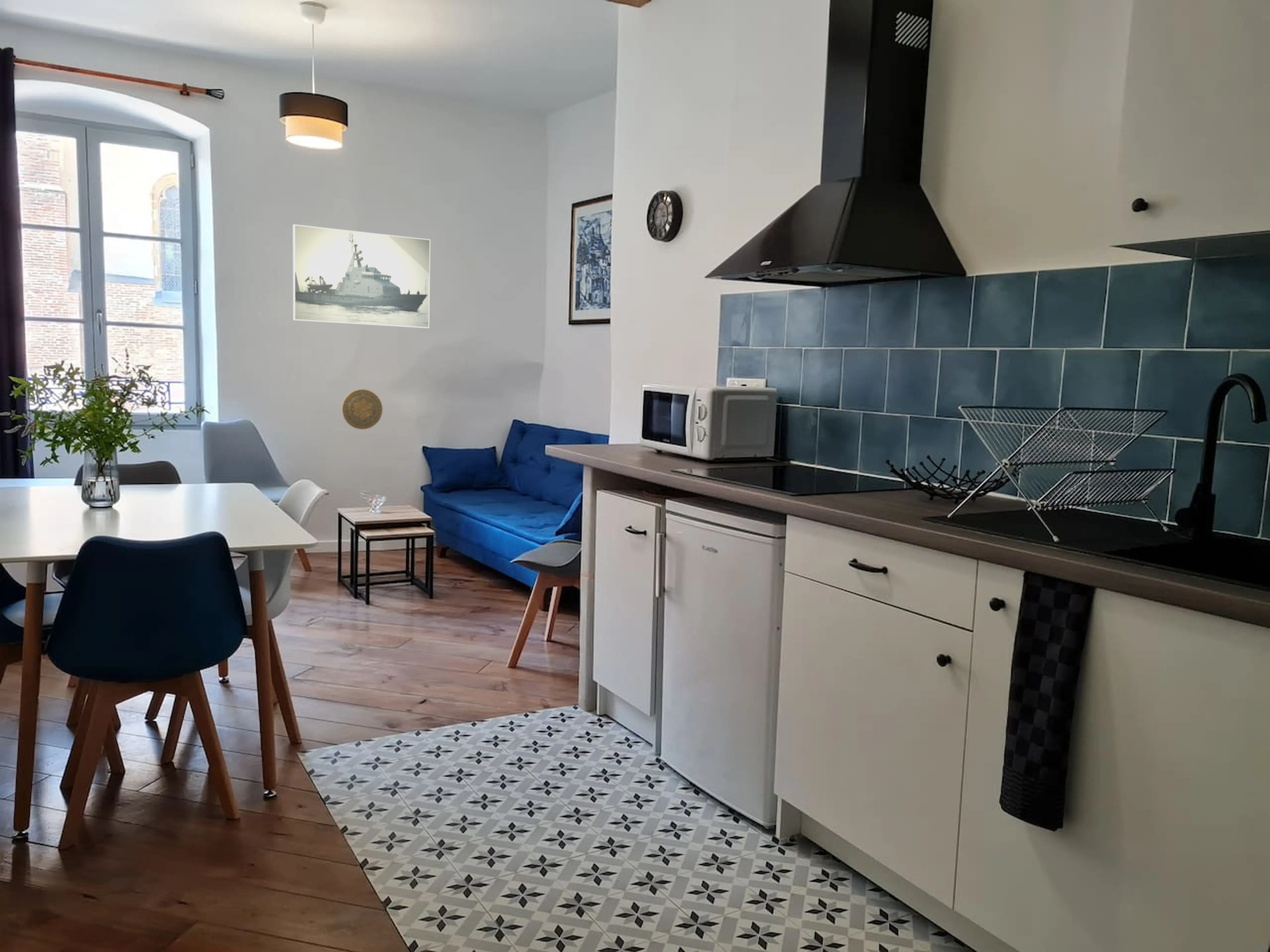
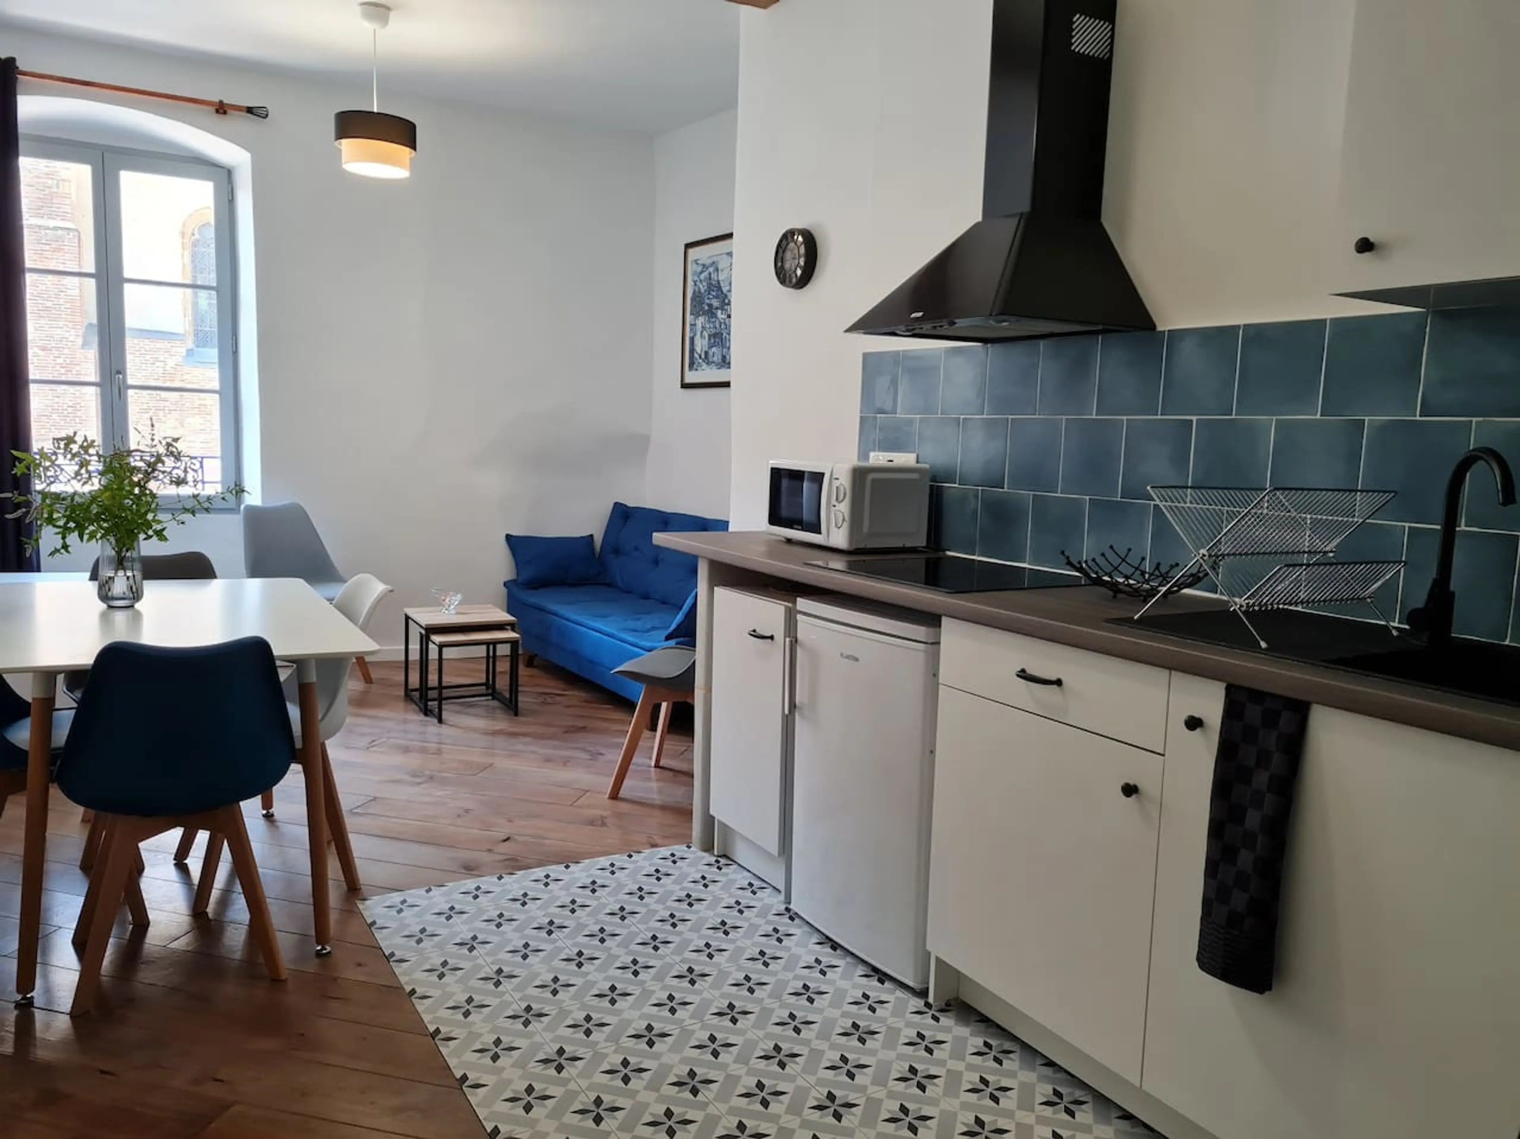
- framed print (364, 278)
- decorative plate (362, 409)
